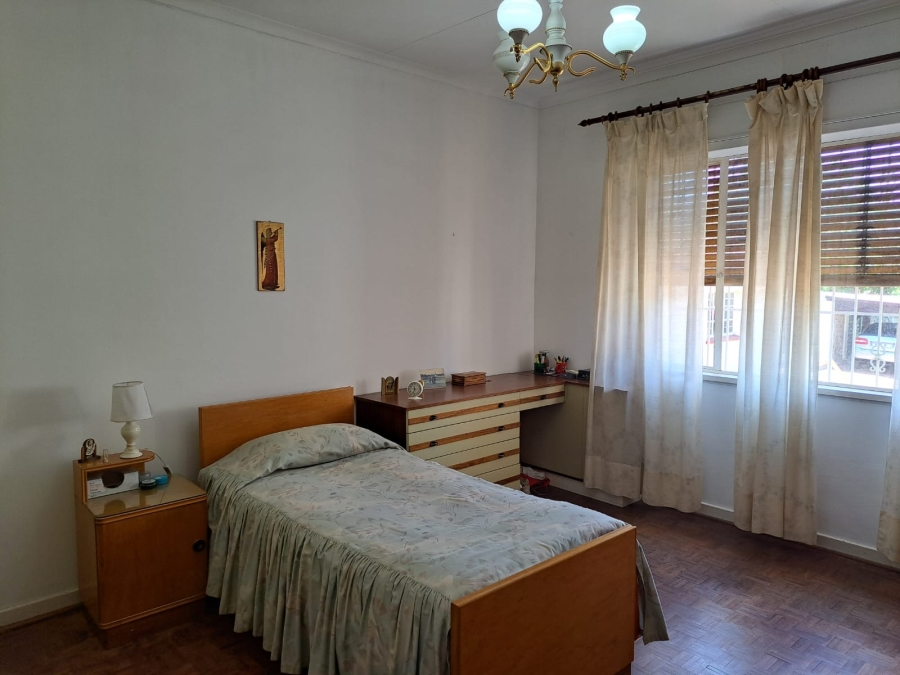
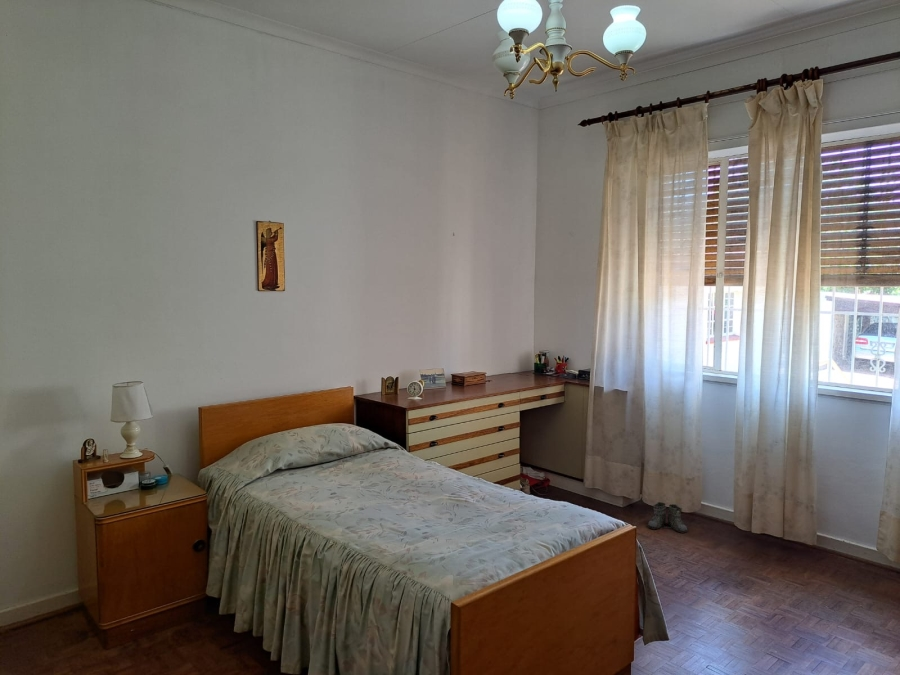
+ boots (665, 516)
